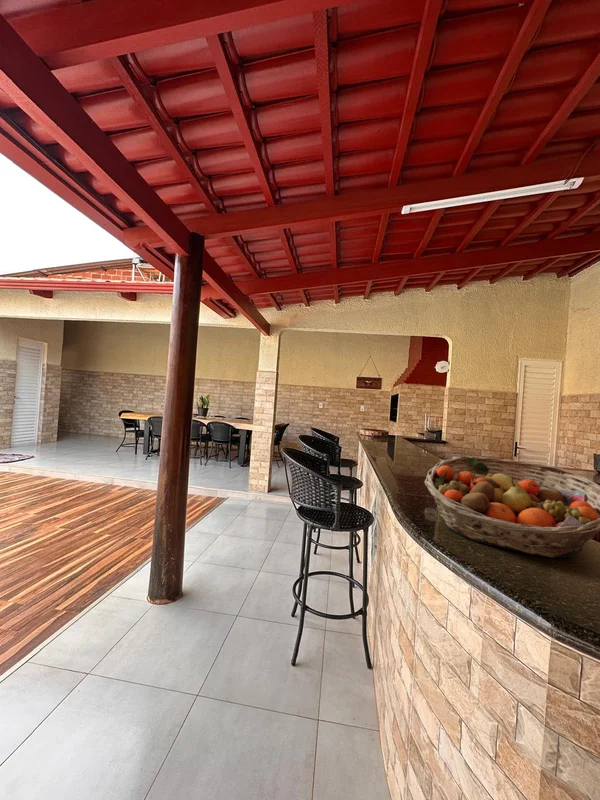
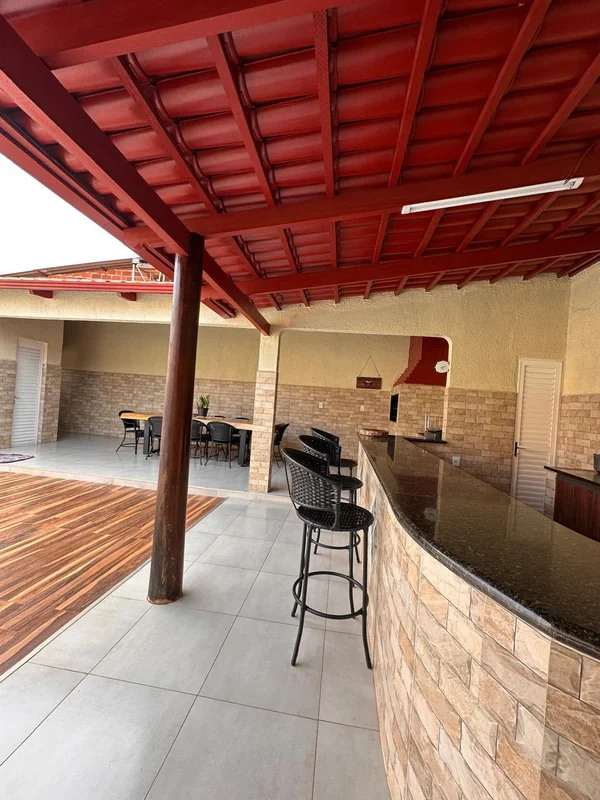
- fruit basket (510, 500)
